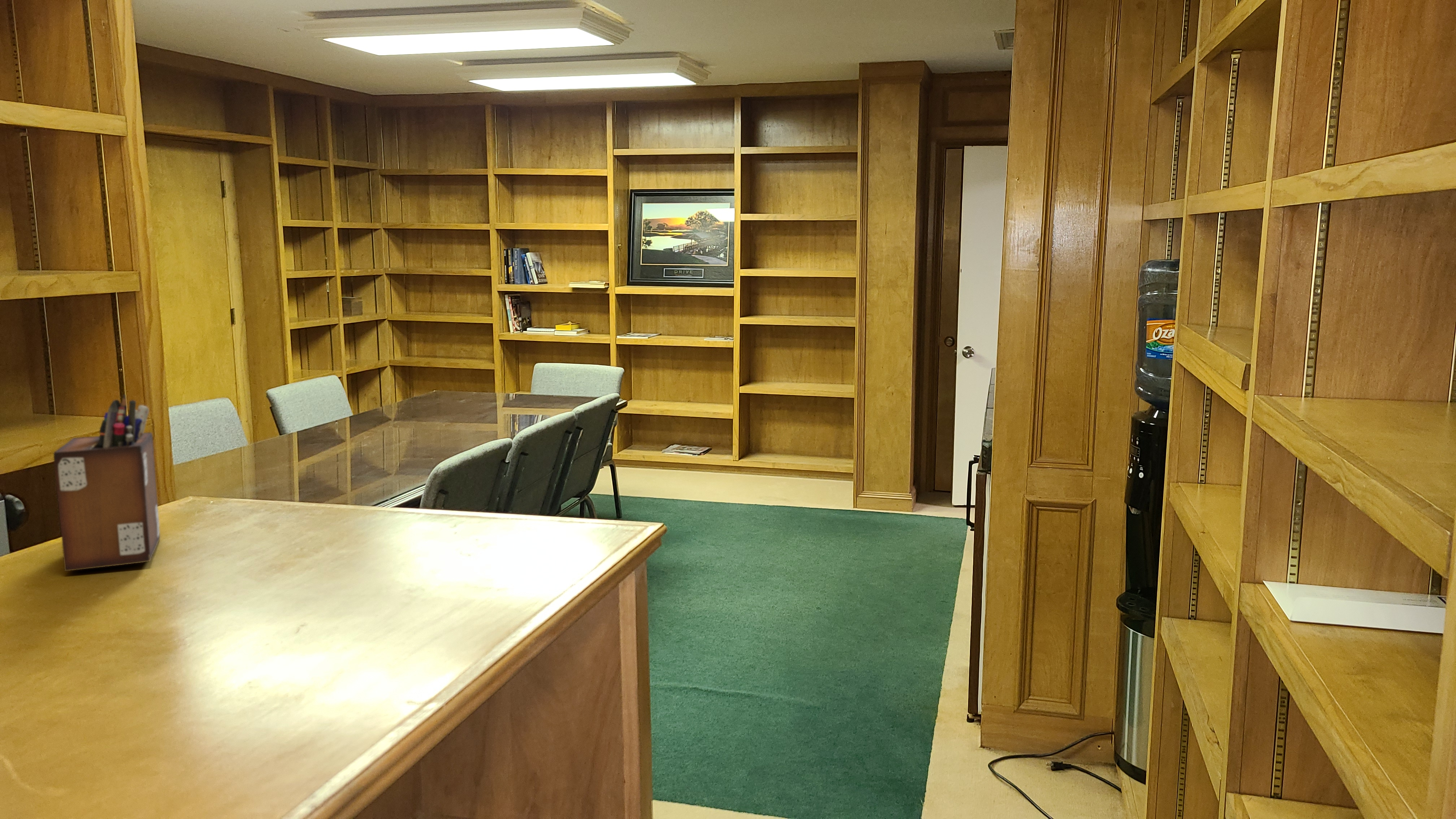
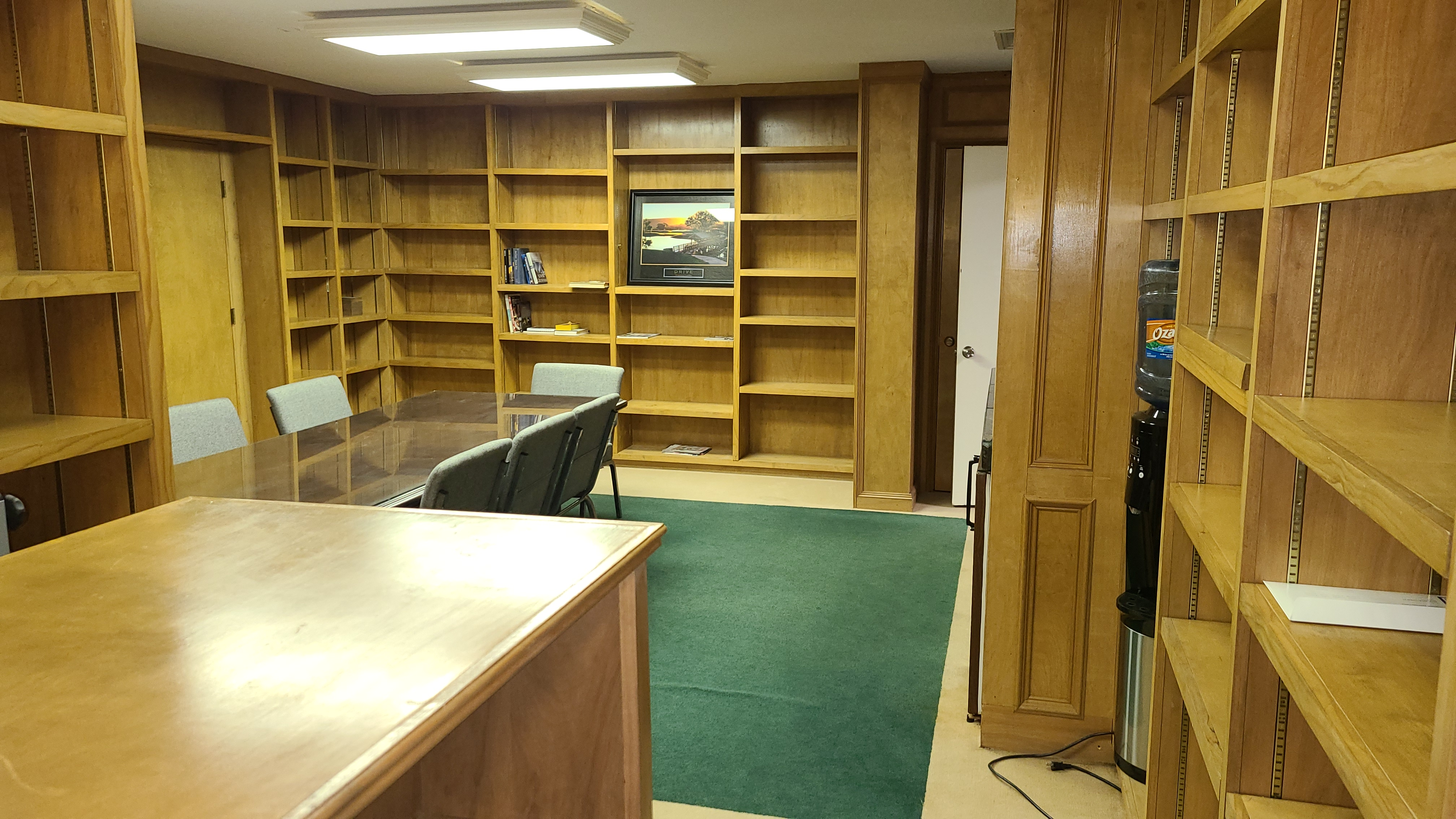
- desk organizer (109, 477)
